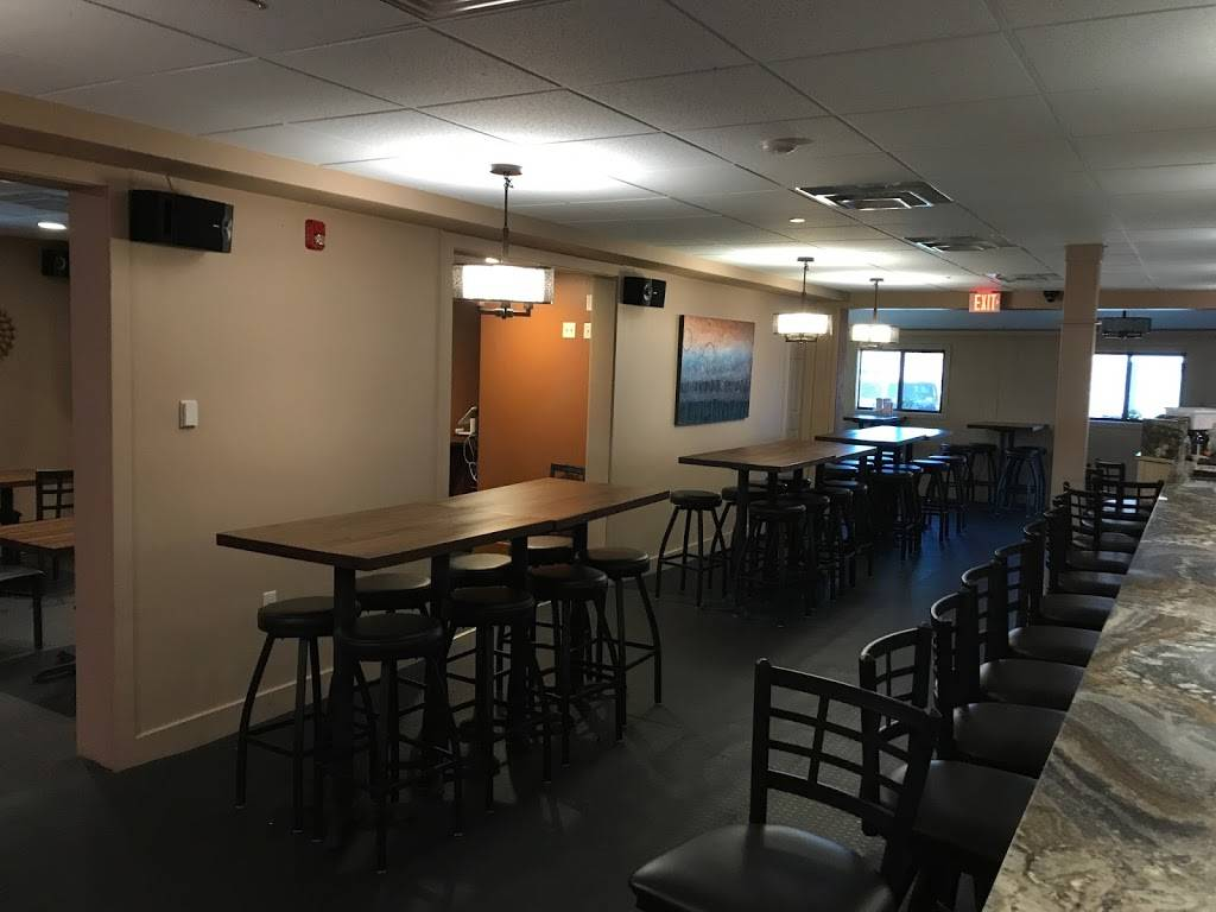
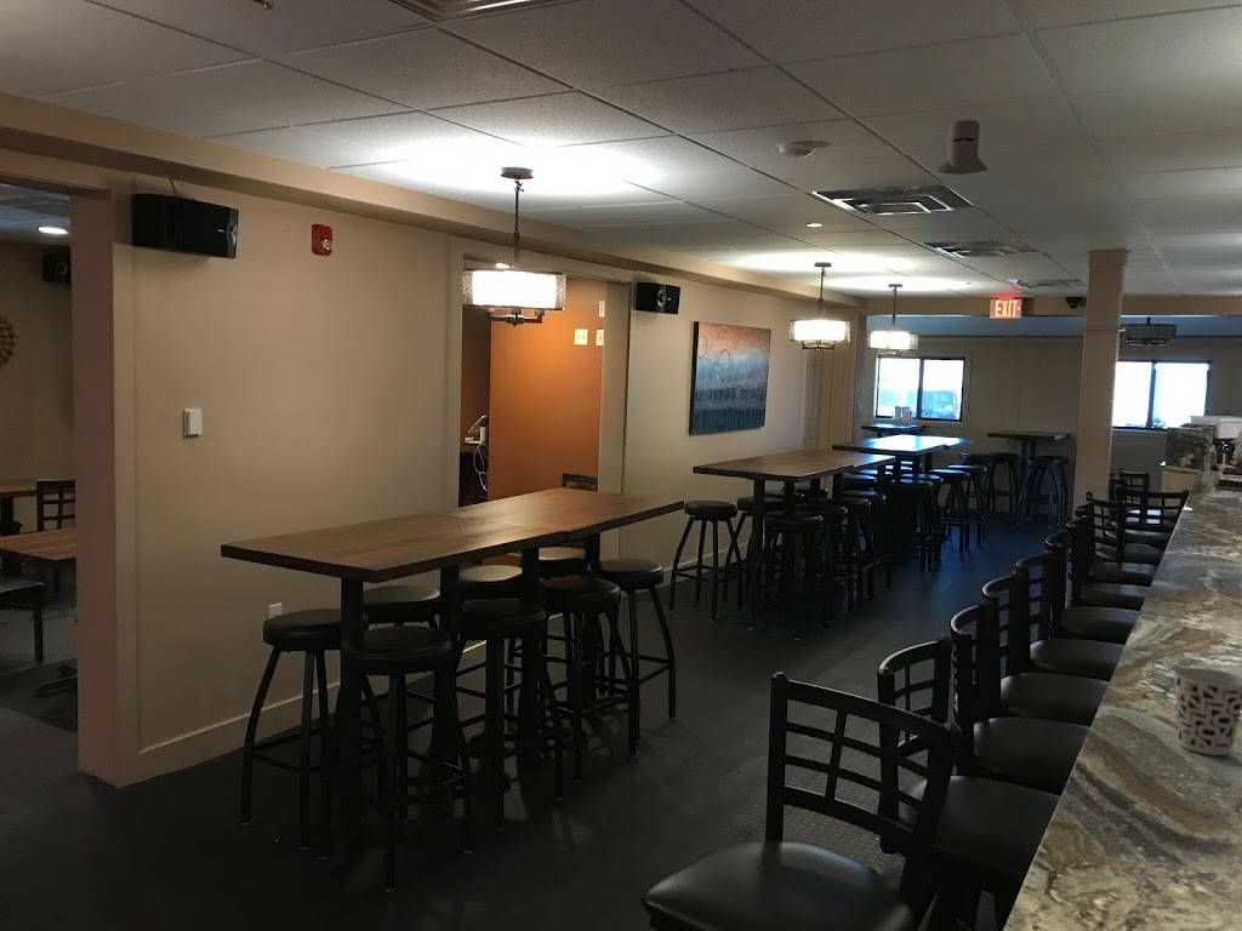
+ knight helmet (962, 150)
+ cup (1207, 712)
